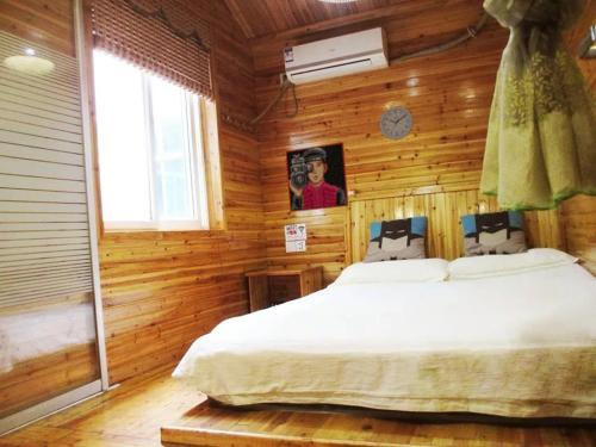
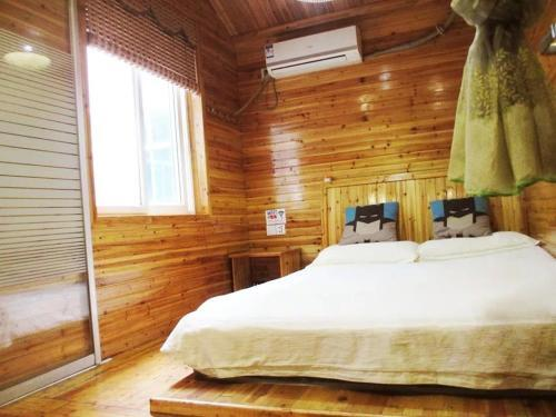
- pixel art (316, 178)
- wall clock (396, 123)
